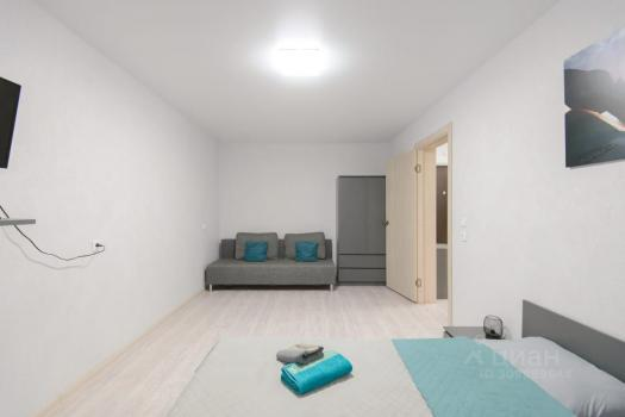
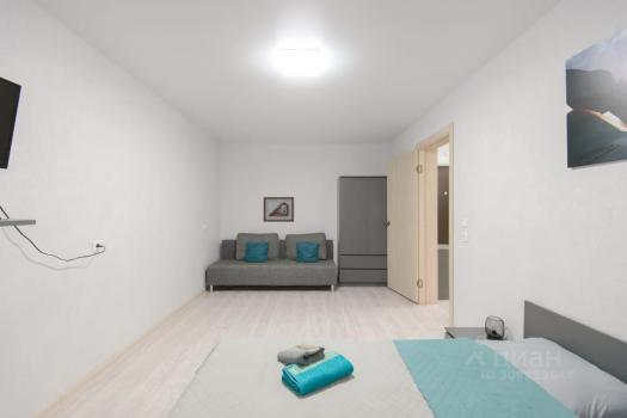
+ picture frame (278, 209)
